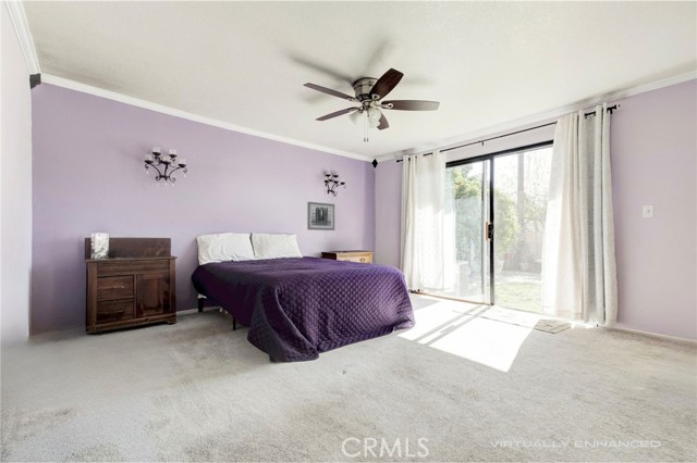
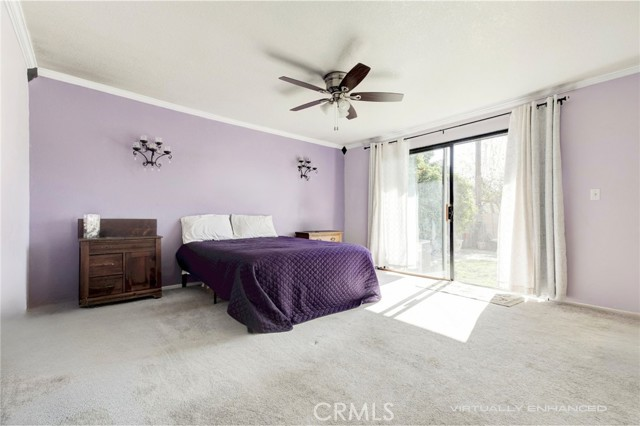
- wall art (321, 216)
